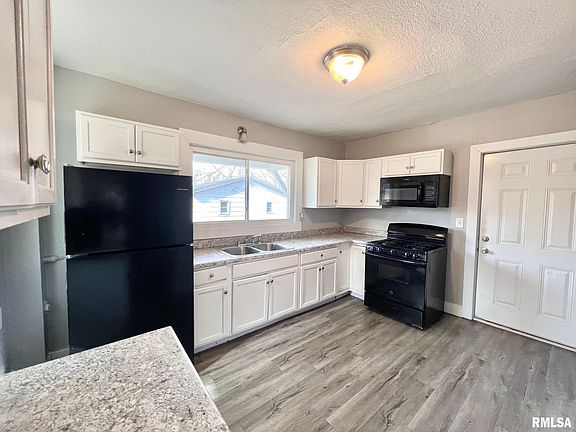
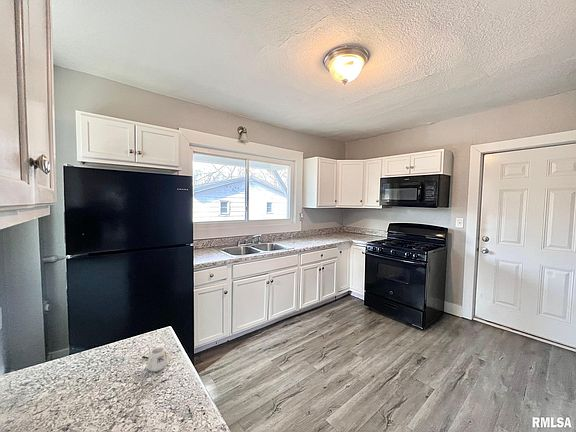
+ mug (148, 358)
